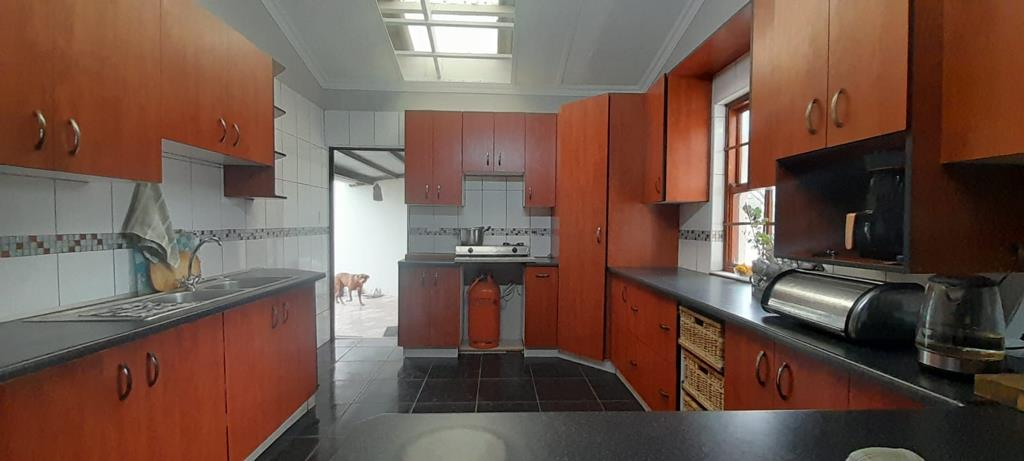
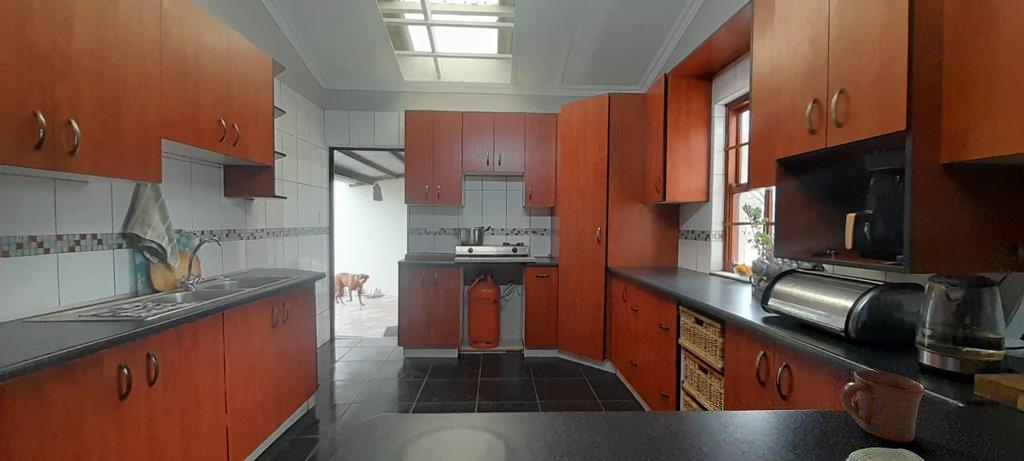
+ mug (877, 405)
